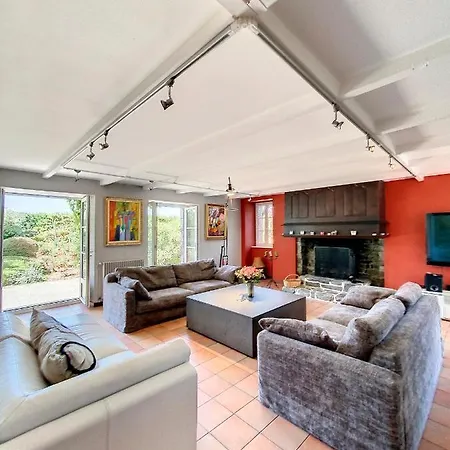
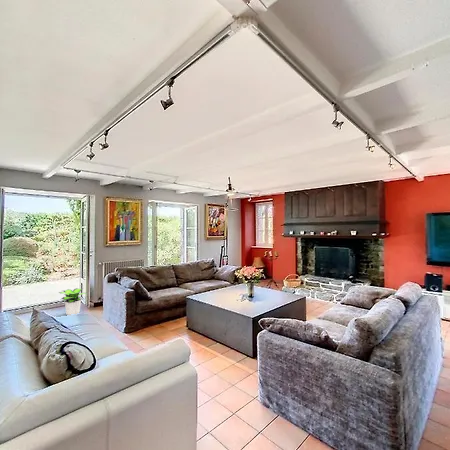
+ potted plant (73, 301)
